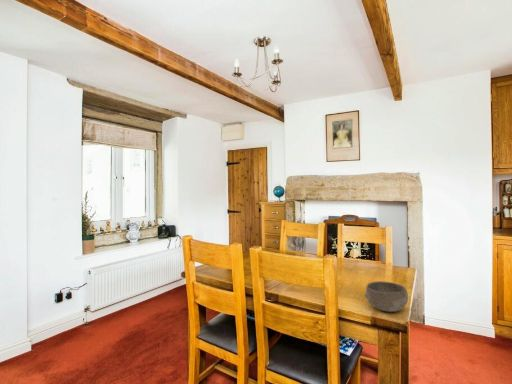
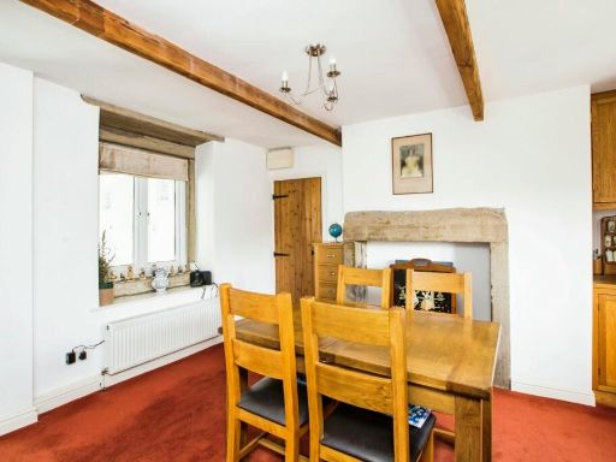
- bowl (386, 297)
